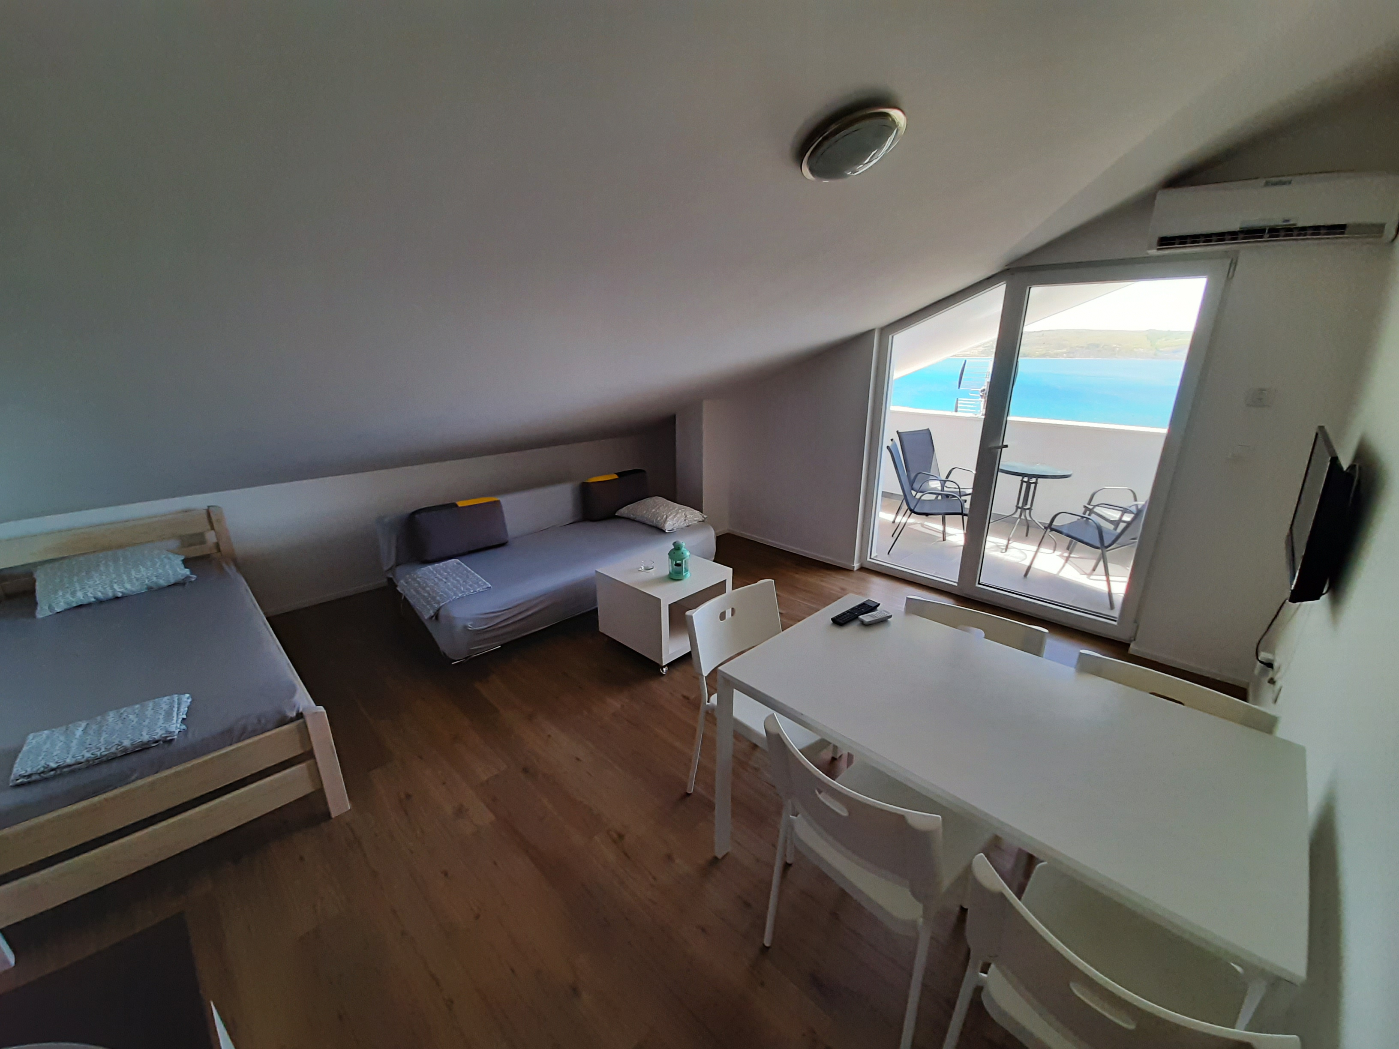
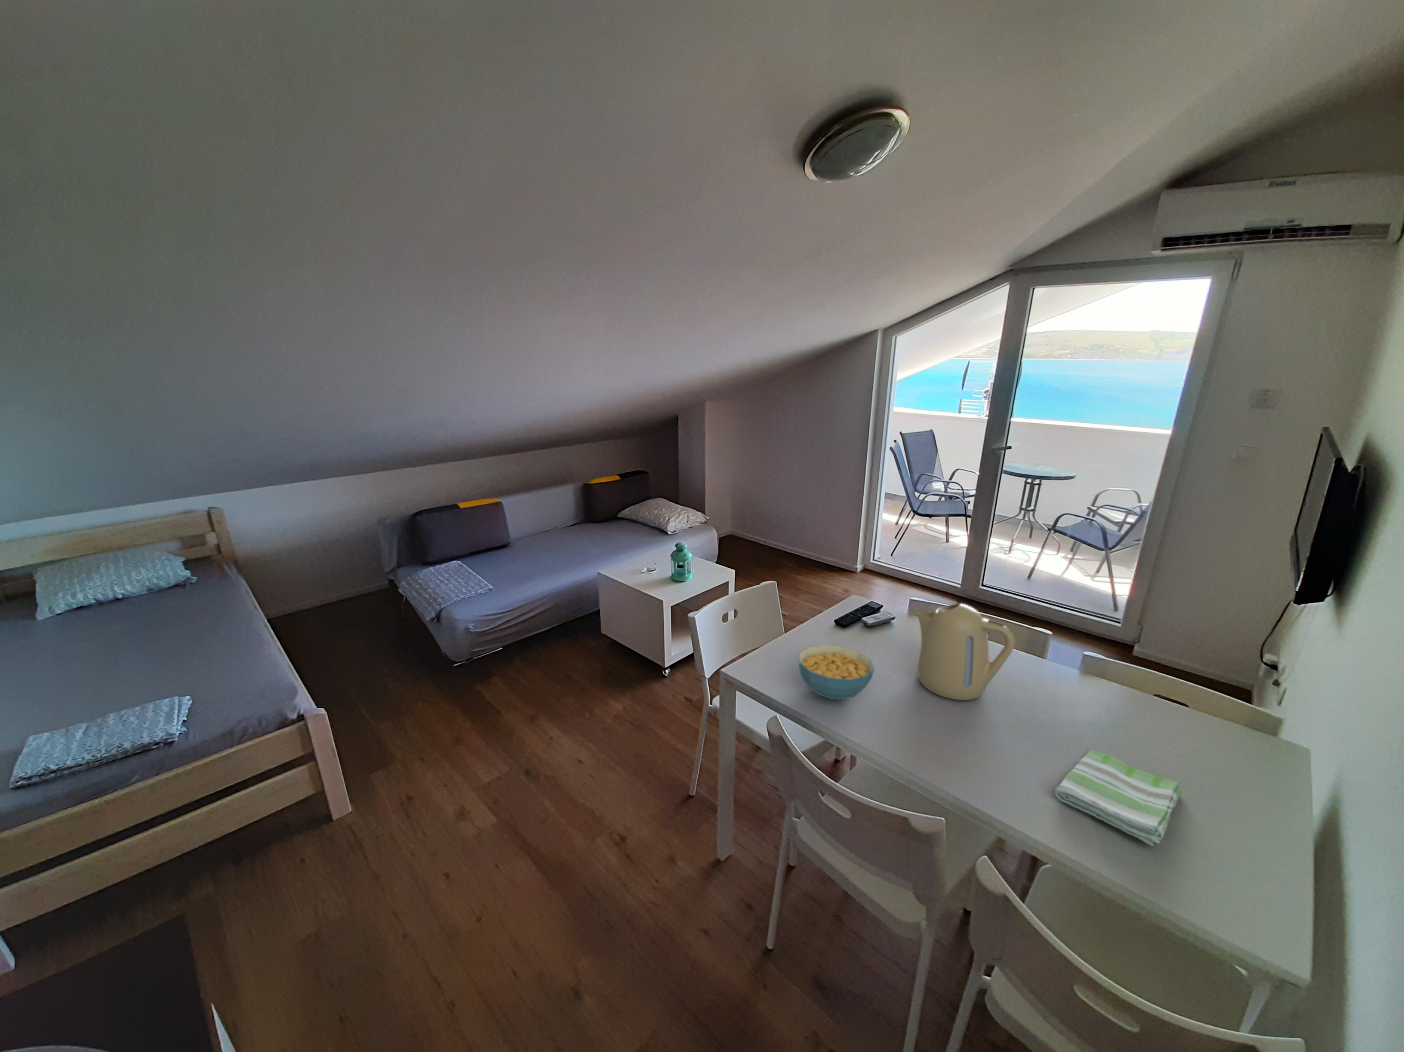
+ dish towel (1119, 789)
+ kettle (960, 648)
+ cereal bowl (834, 677)
